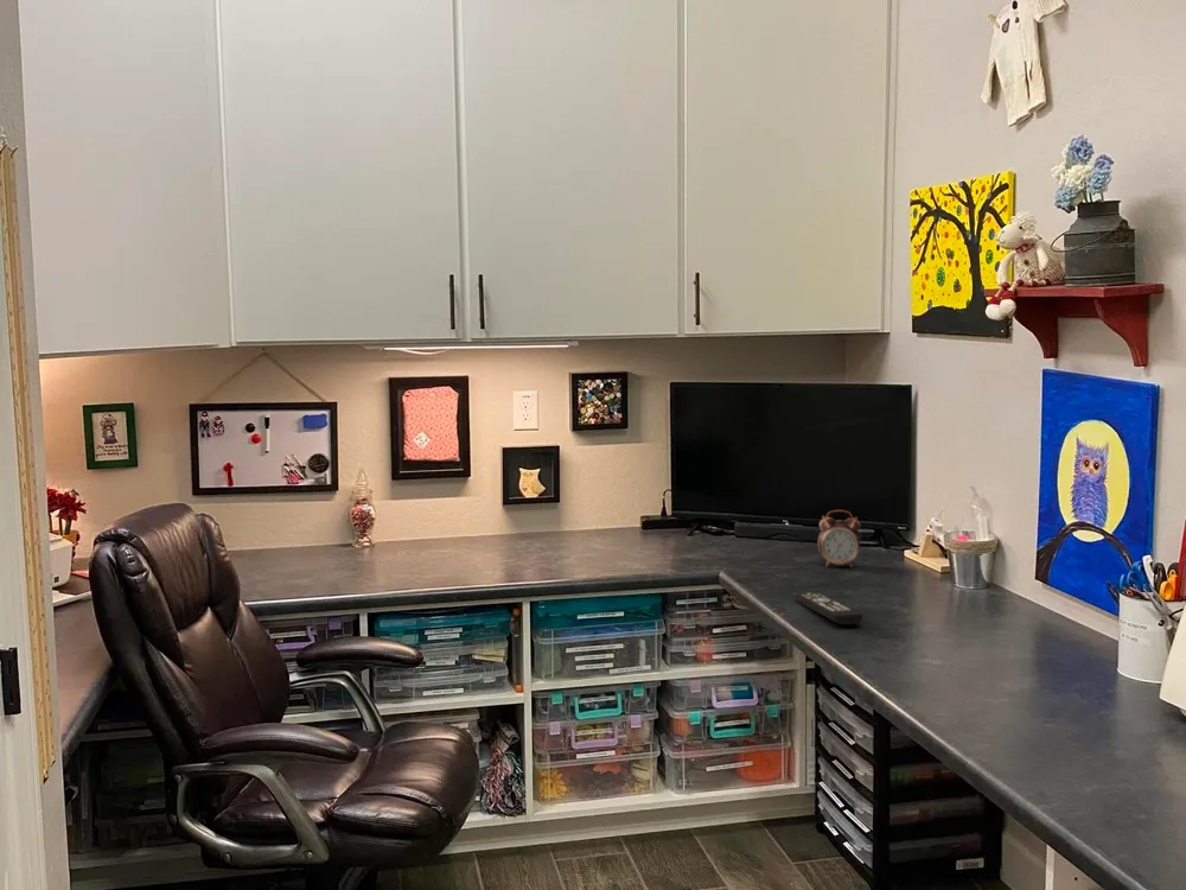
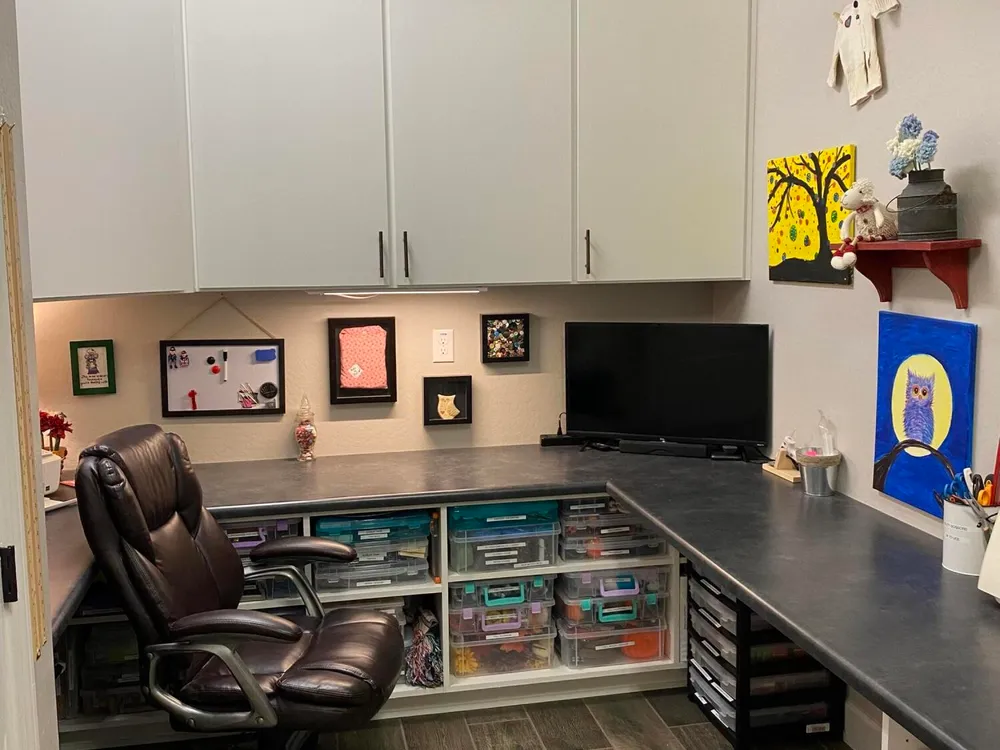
- remote control (827, 608)
- alarm clock (839, 538)
